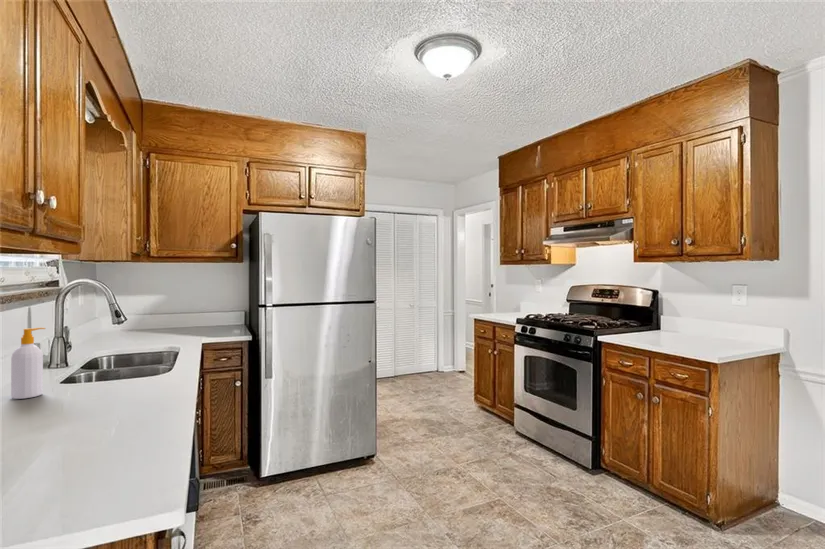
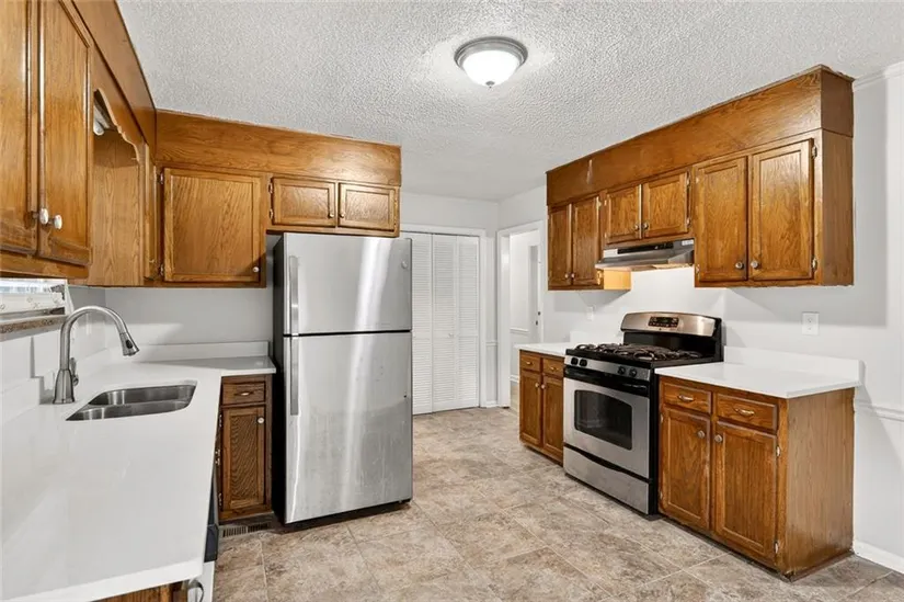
- soap bottle (28, 362)
